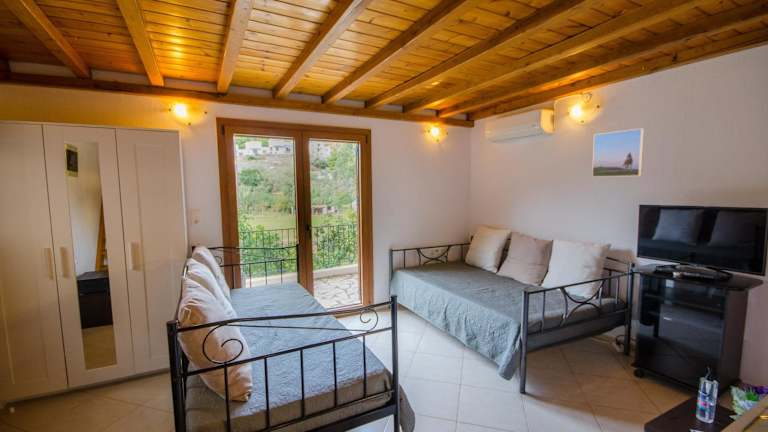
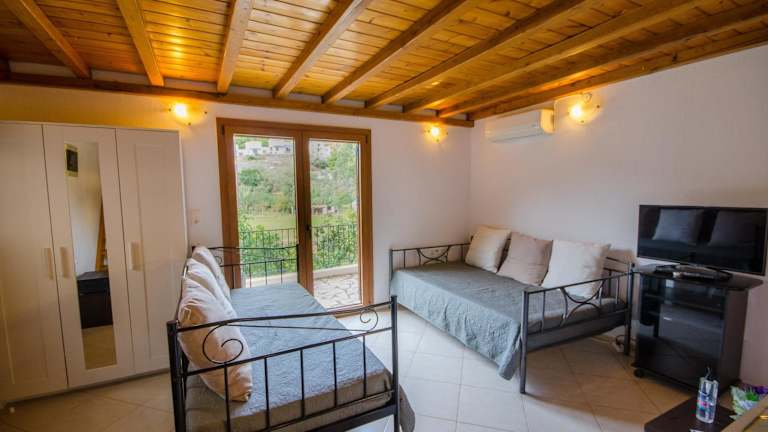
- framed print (616, 154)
